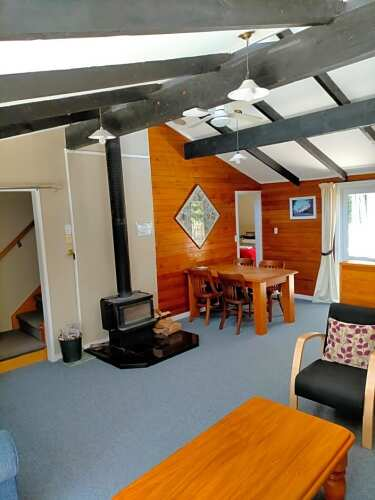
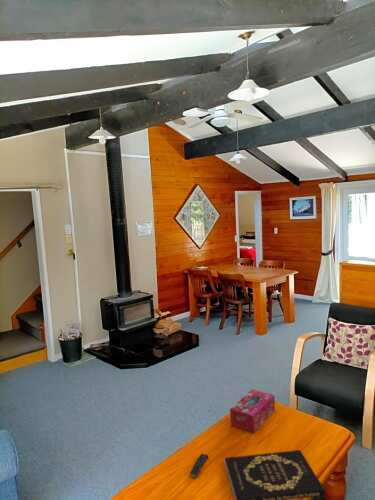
+ tissue box (253, 409)
+ remote control (199, 464)
+ book (271, 475)
